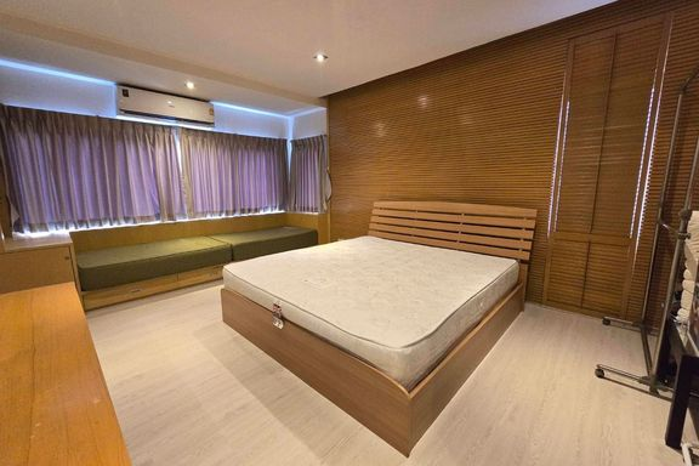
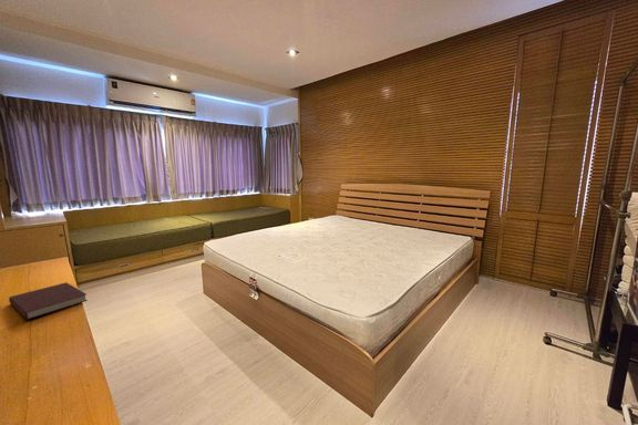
+ notebook (49, 299)
